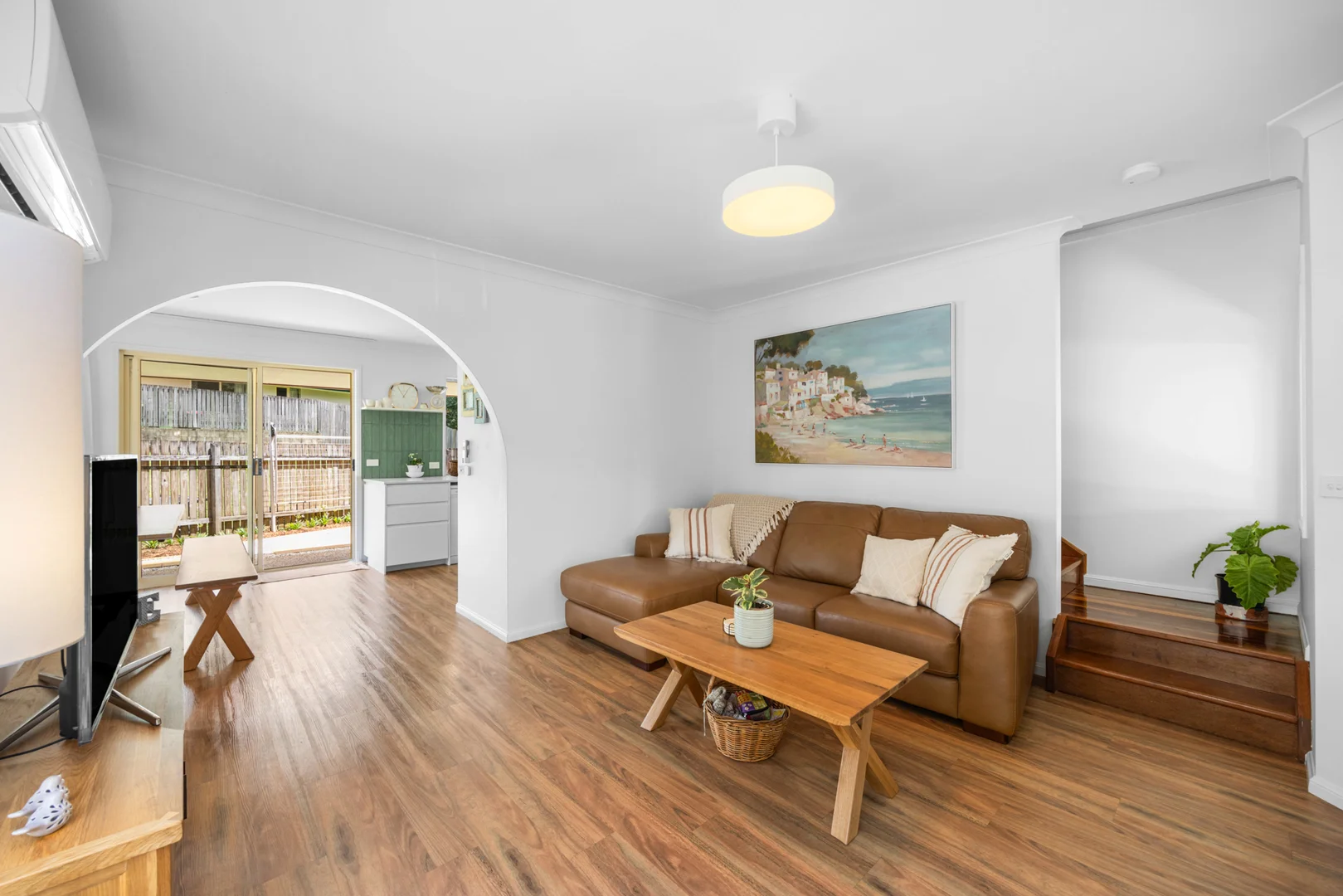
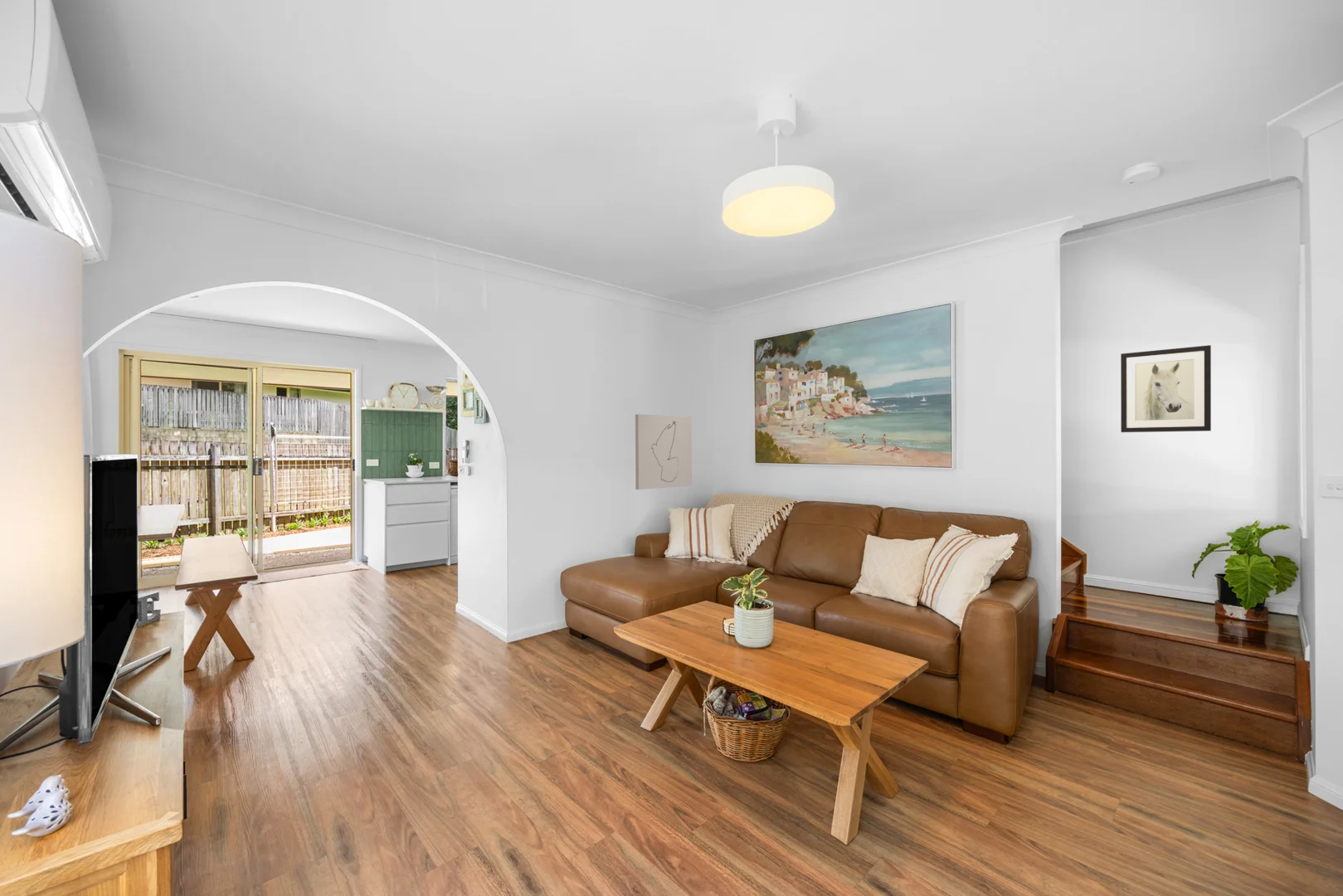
+ wall art (1164, 391)
+ wall art (664, 451)
